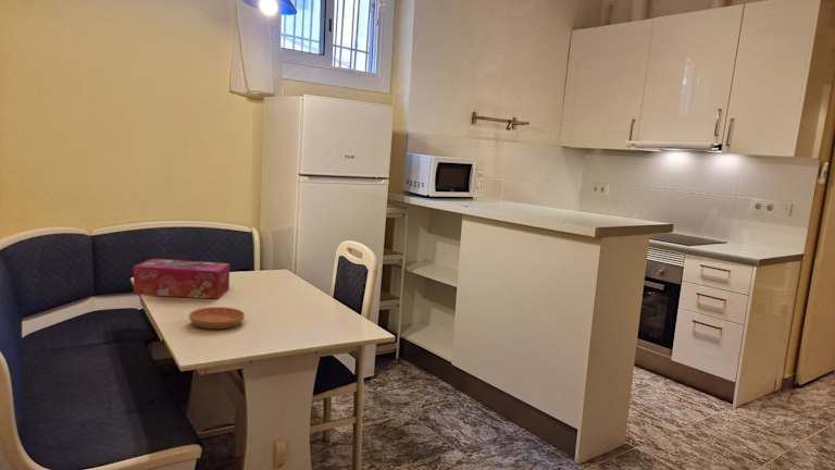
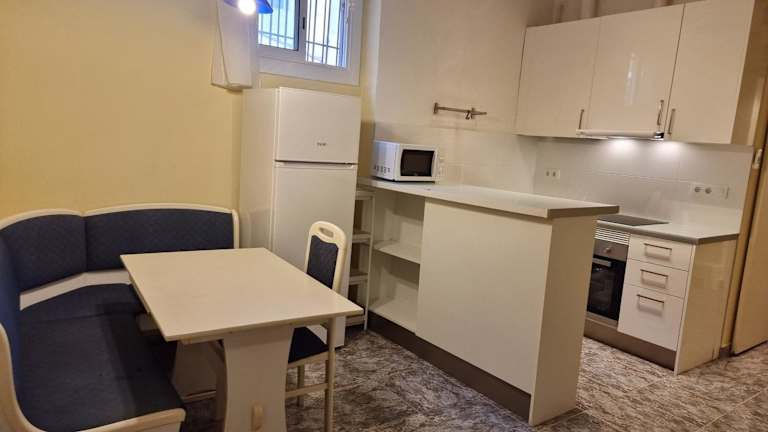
- tissue box (183, 277)
- saucer (216, 318)
